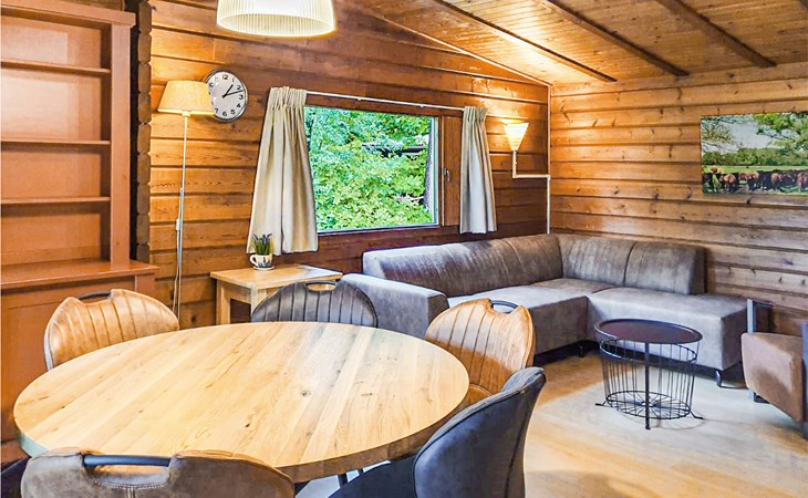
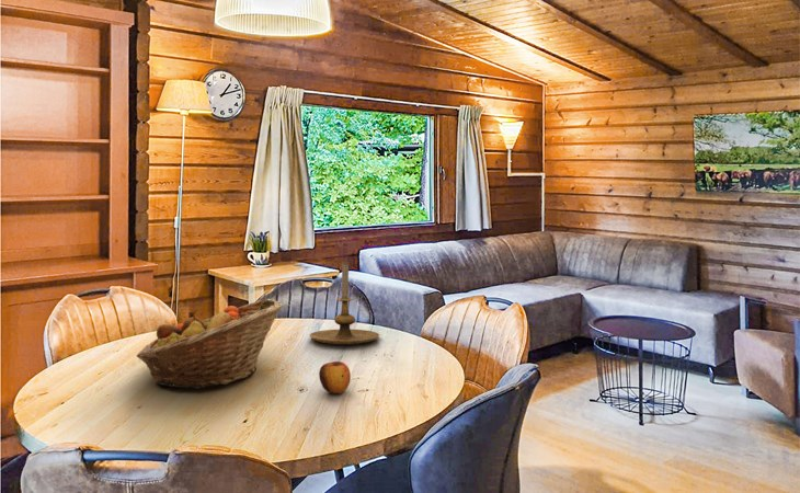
+ candle holder (344, 300)
+ fruit basket (213, 339)
+ apple (334, 377)
